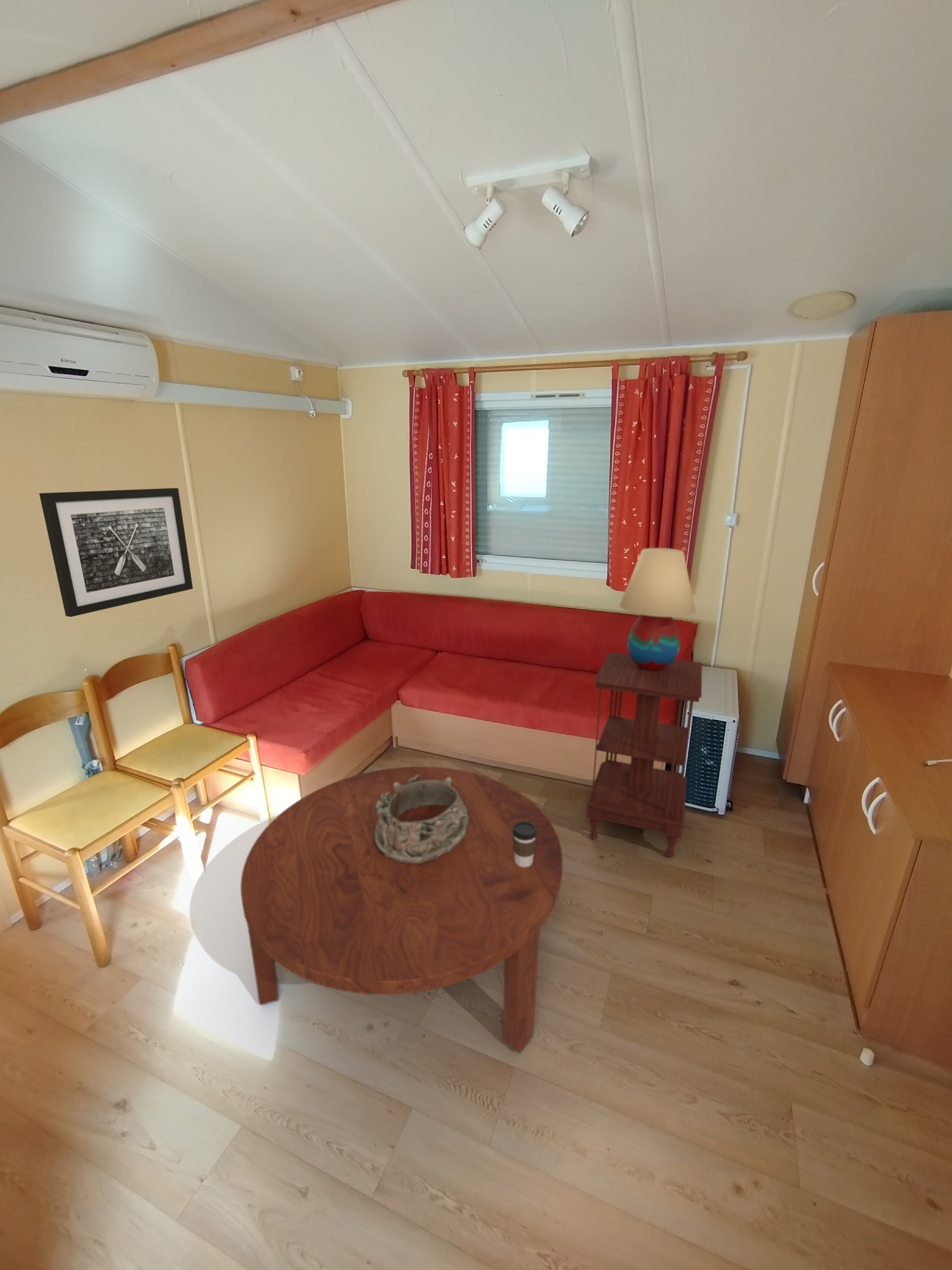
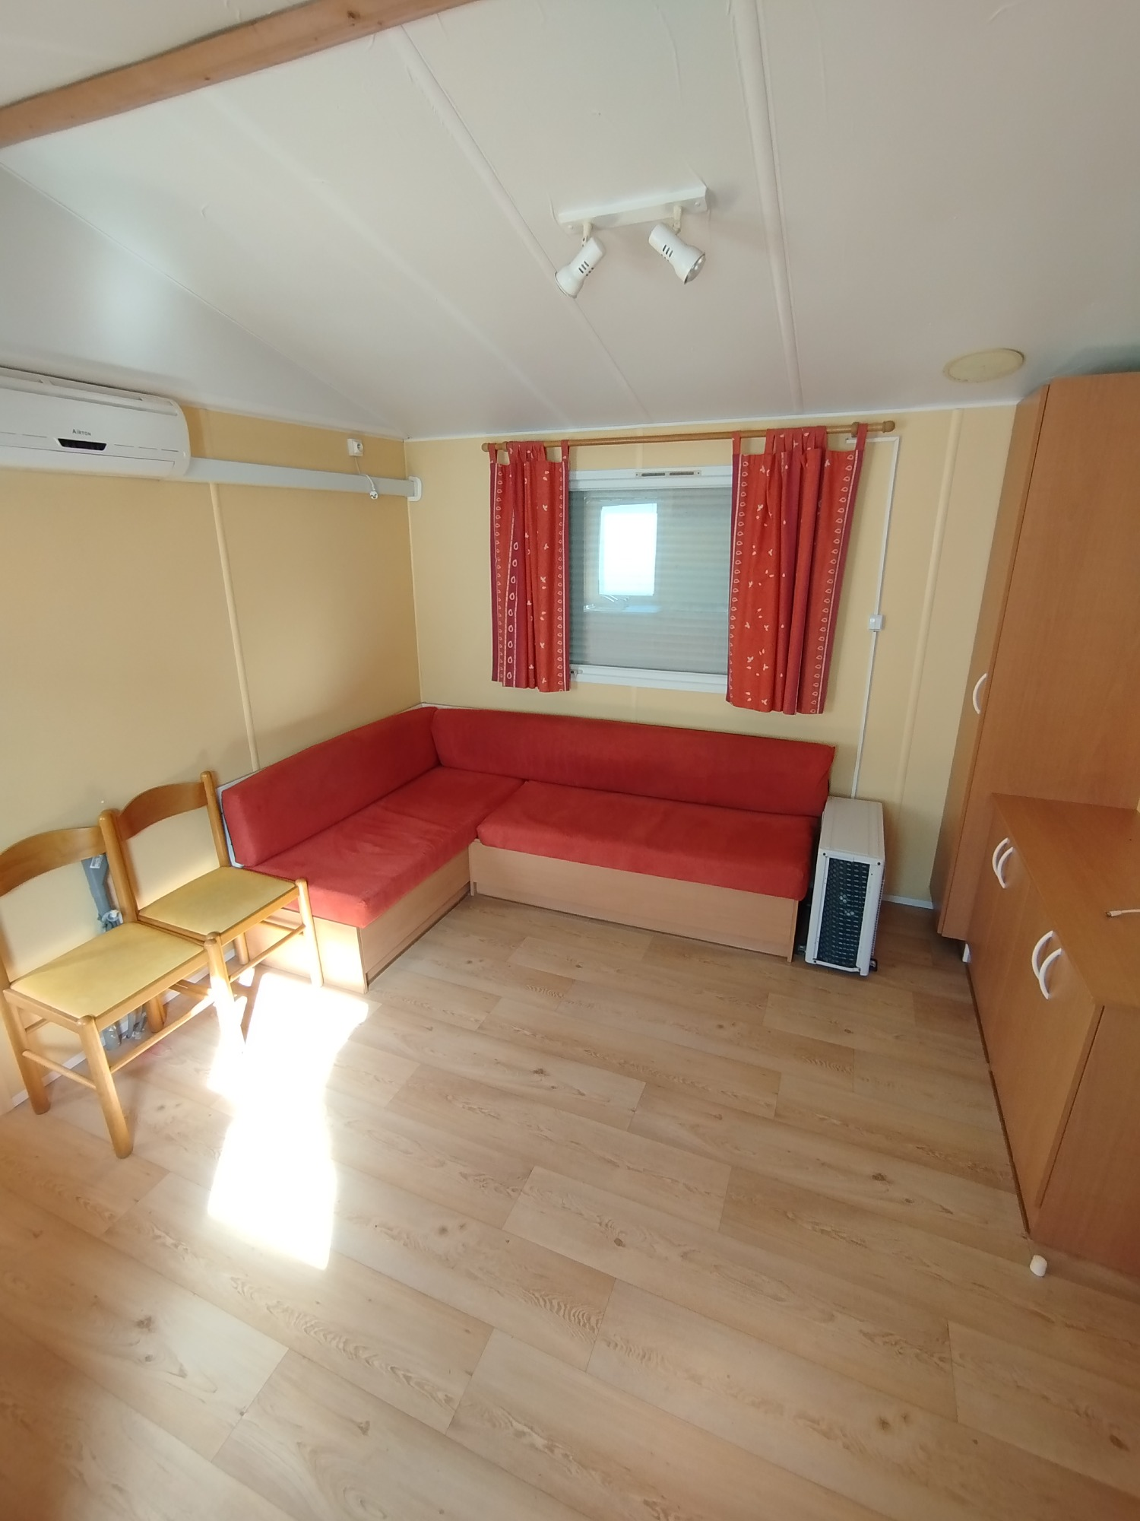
- coffee table (409, 901)
- wall art (126, 547)
- side table (642, 751)
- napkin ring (418, 806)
- coffee cup (524, 844)
- table lamp (656, 610)
